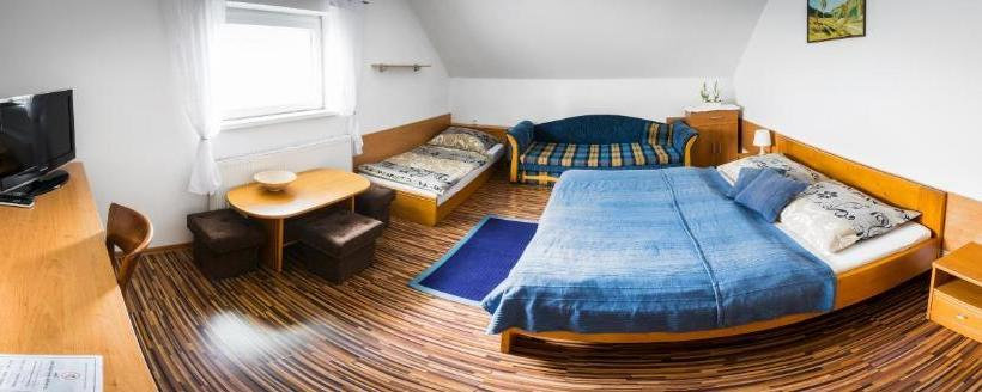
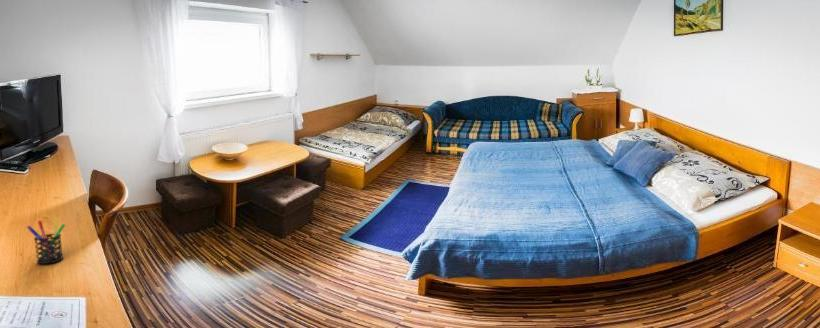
+ pen holder (50, 240)
